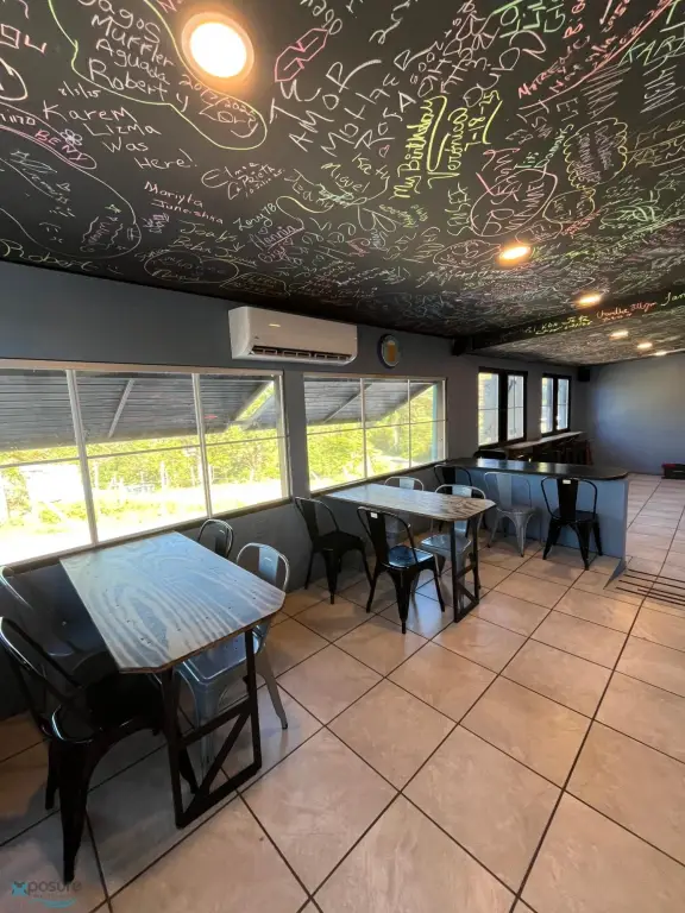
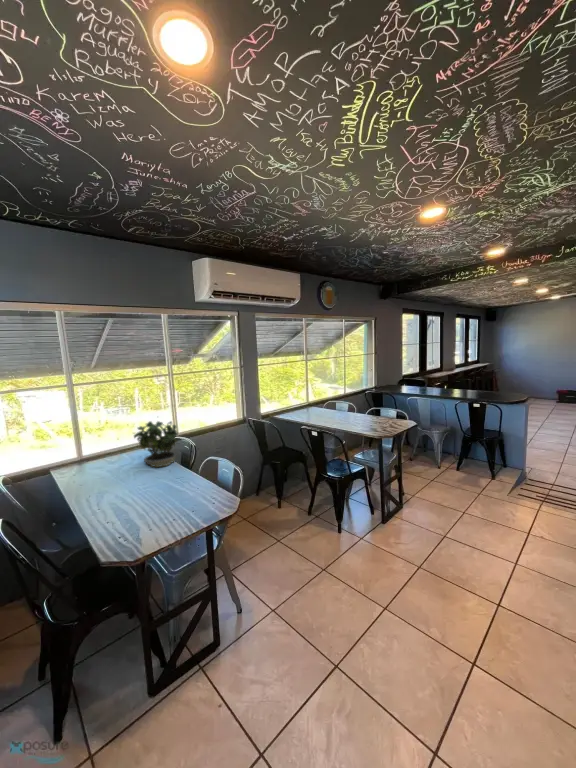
+ potted plant (157, 439)
